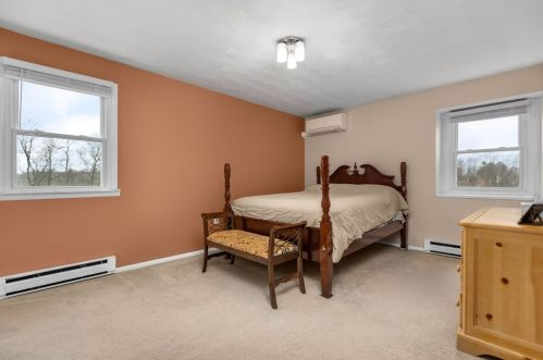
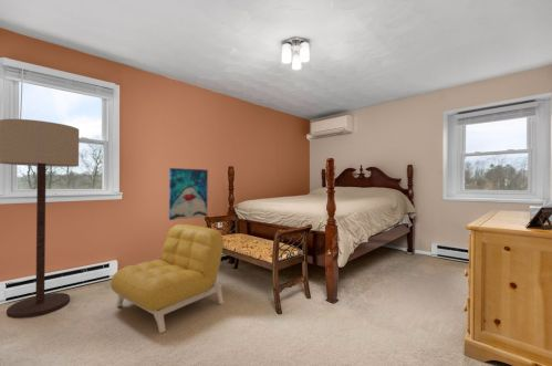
+ armchair (169, 266)
+ floor lamp (41, 216)
+ wall art (189, 194)
